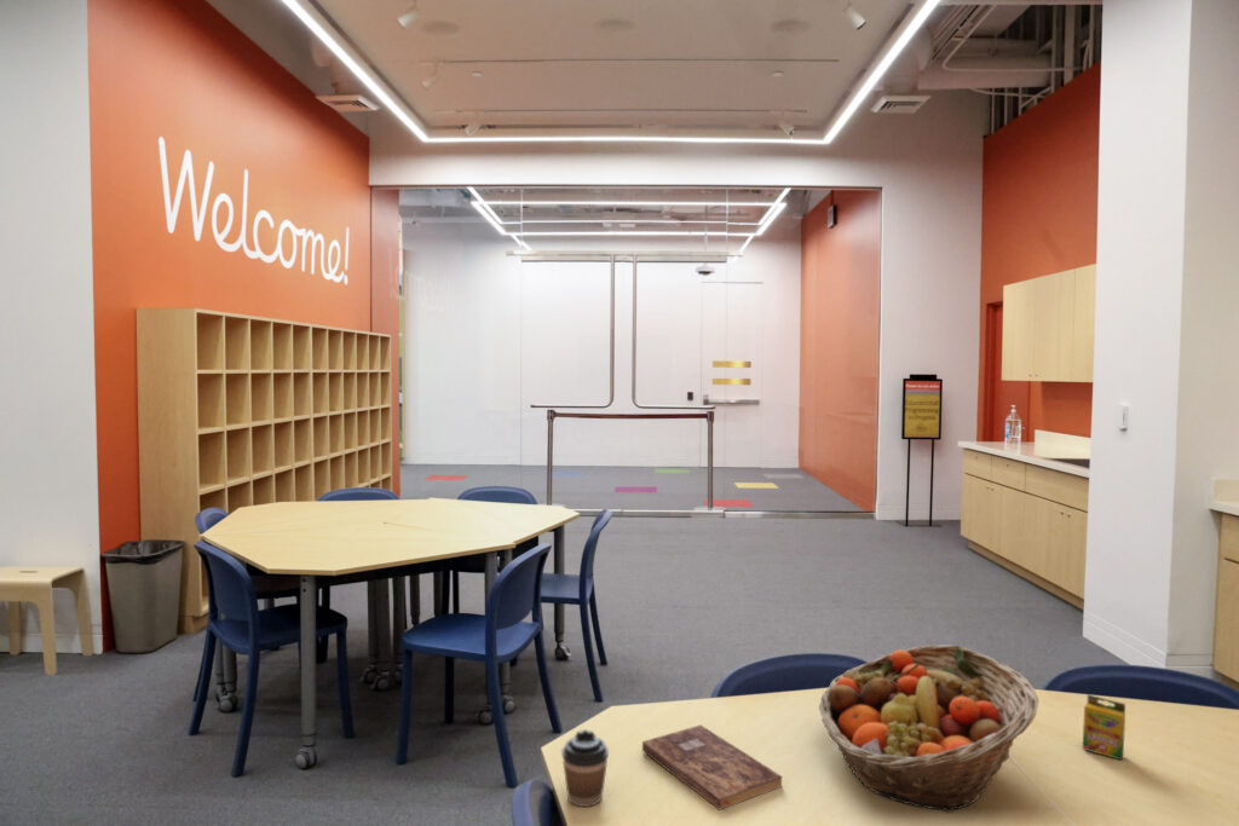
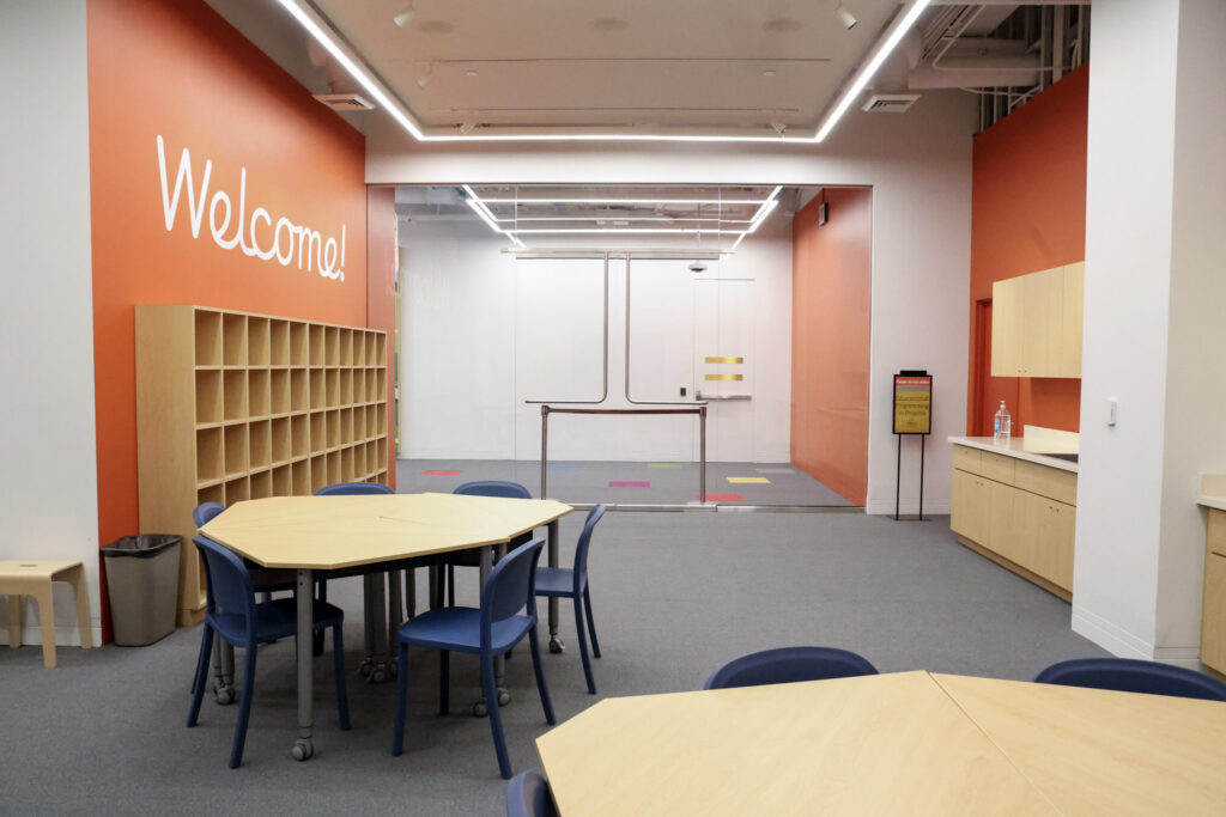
- crayon box (1103, 726)
- coffee cup (584, 767)
- bible (710, 764)
- fruit basket (921, 716)
